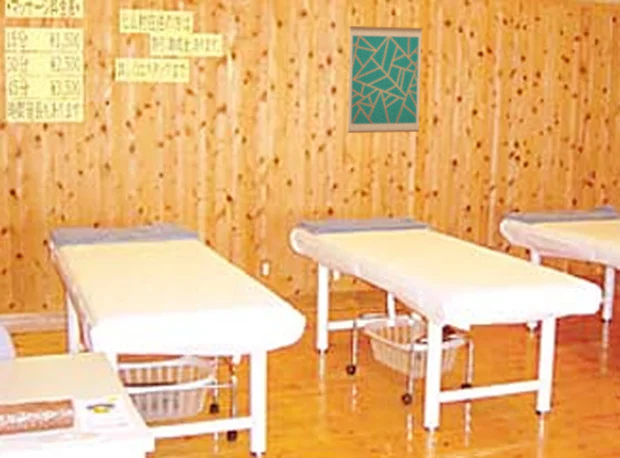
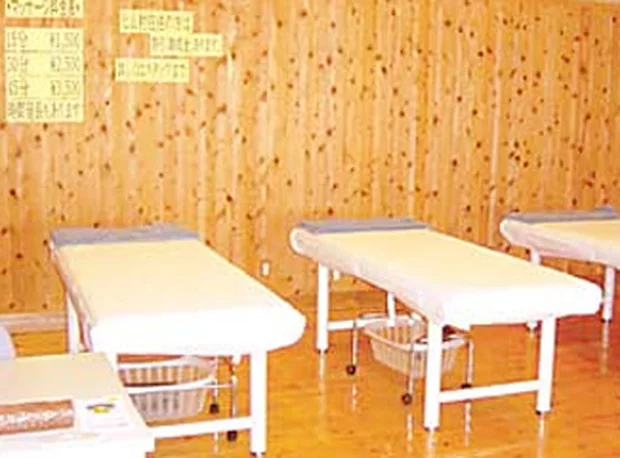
- wall art (385, 80)
